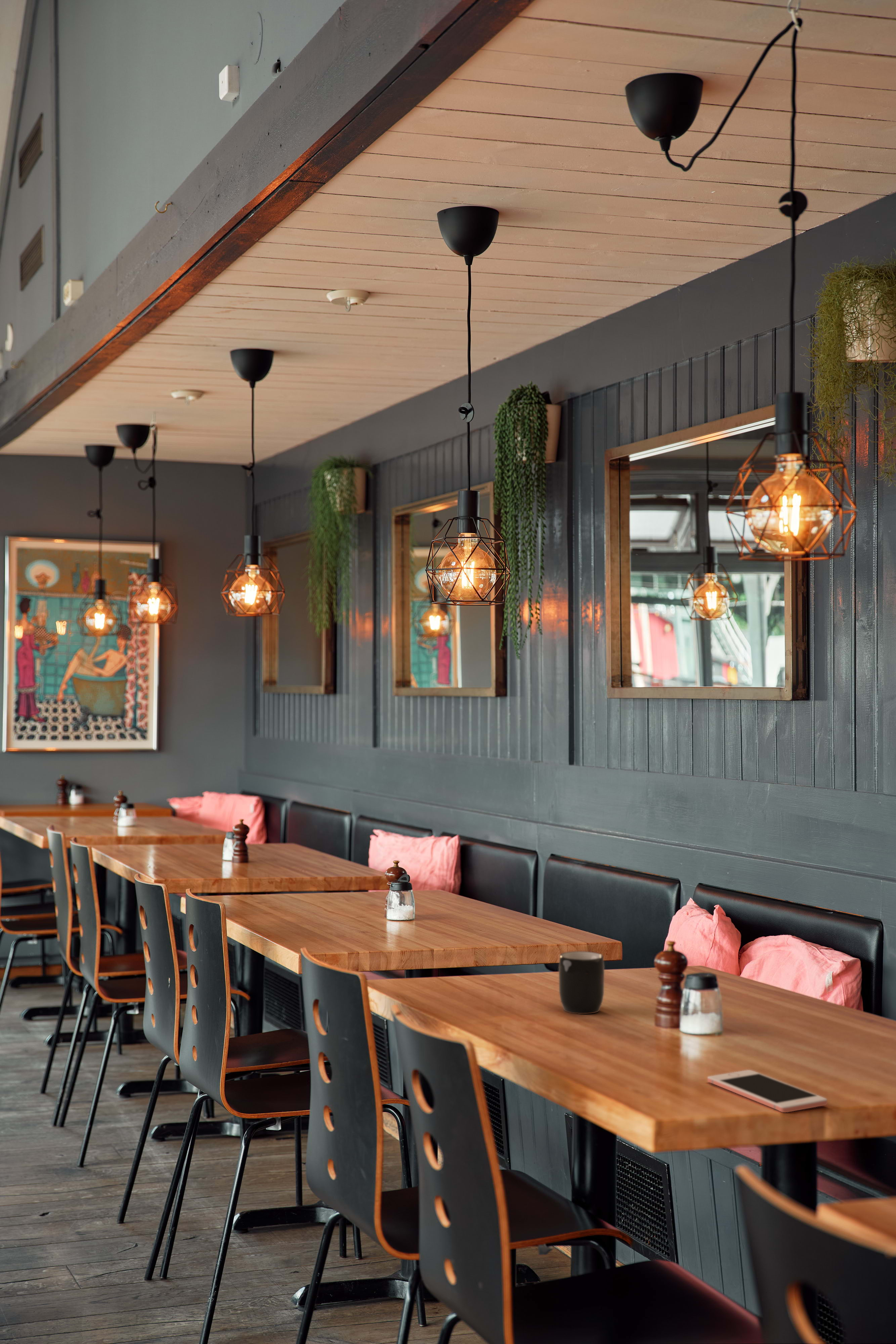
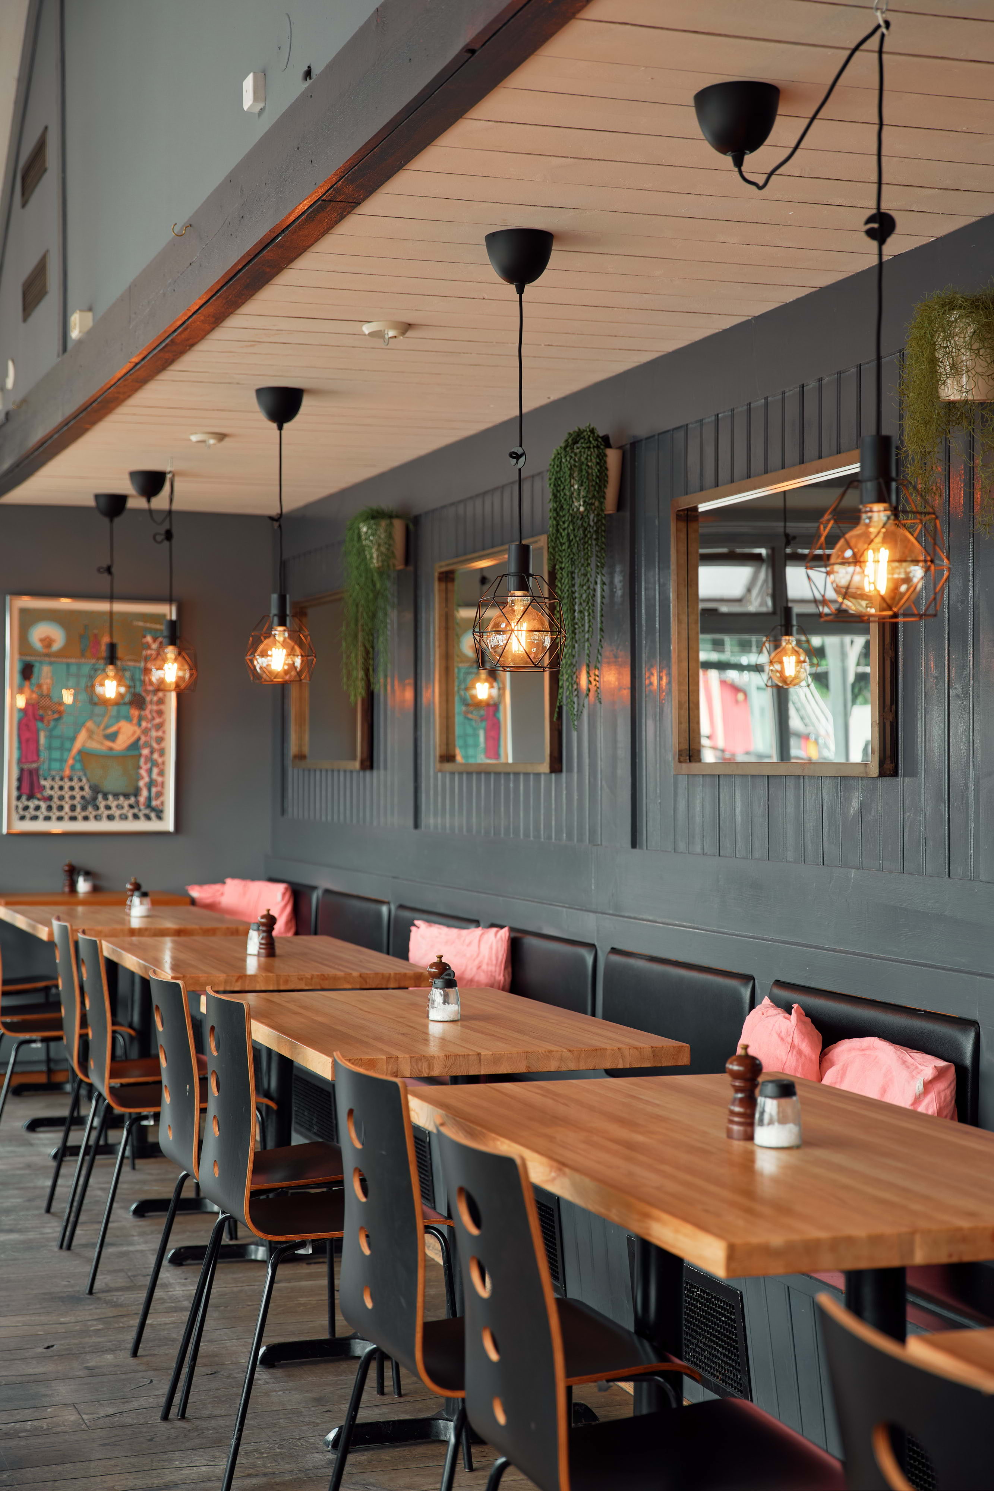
- mug (579, 981)
- cell phone (766, 1090)
